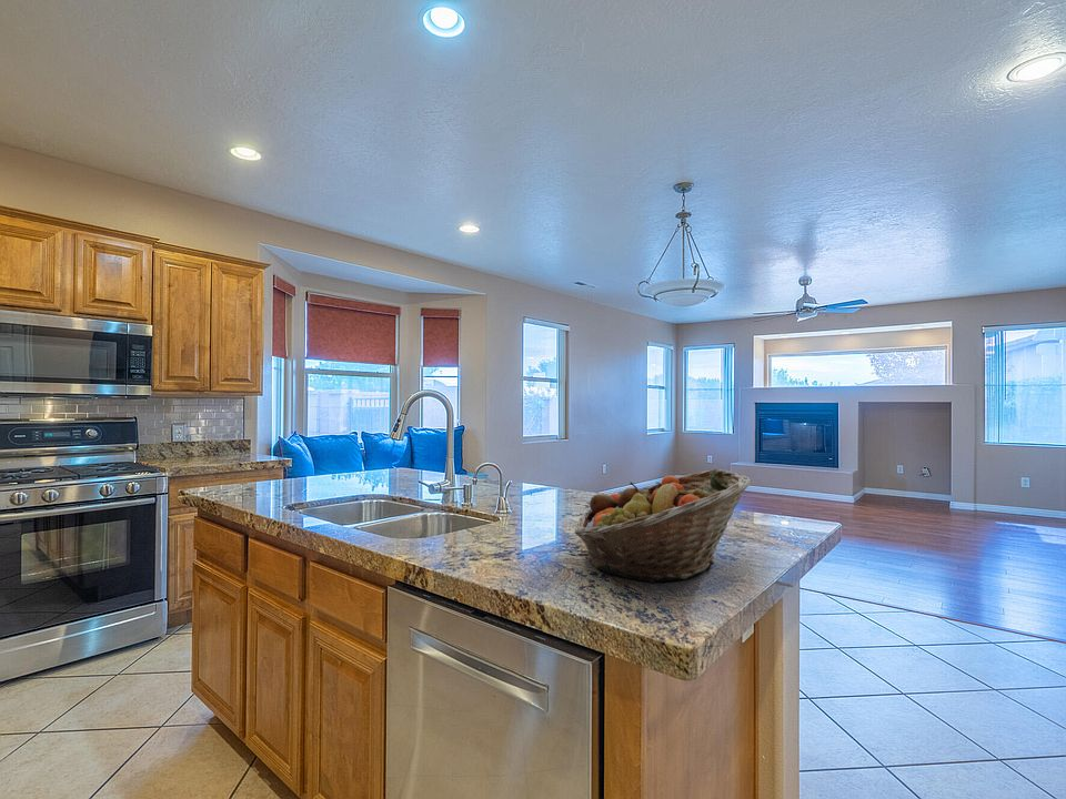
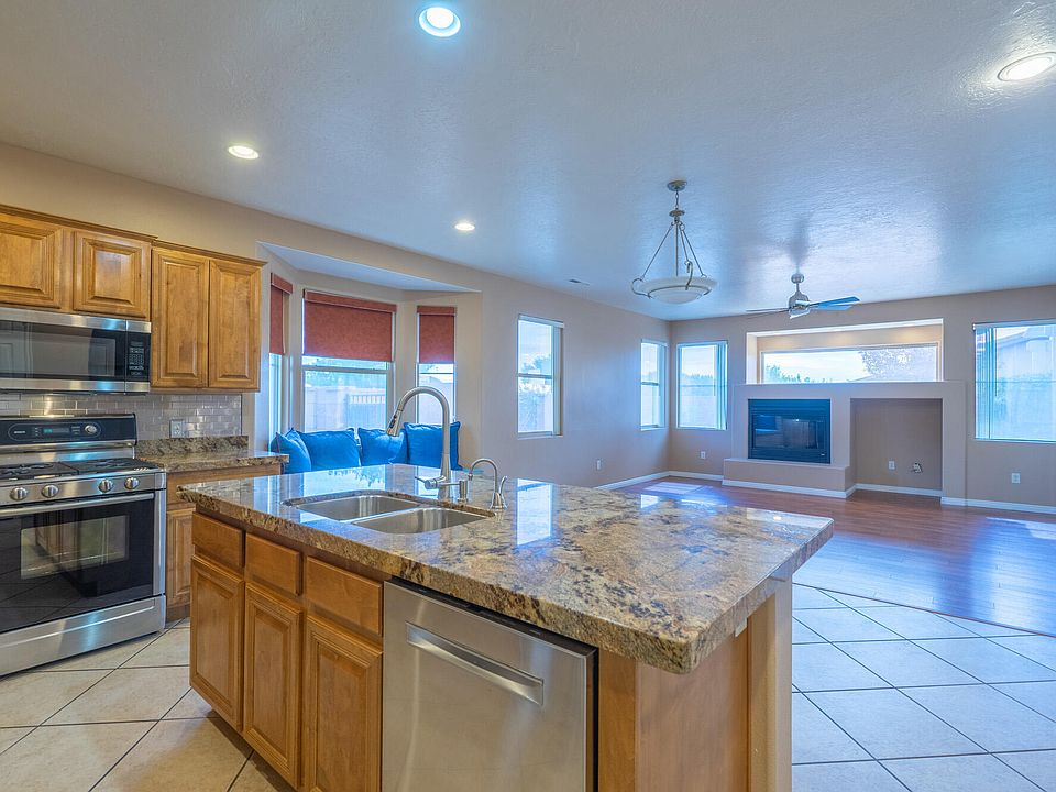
- fruit basket (658, 515)
